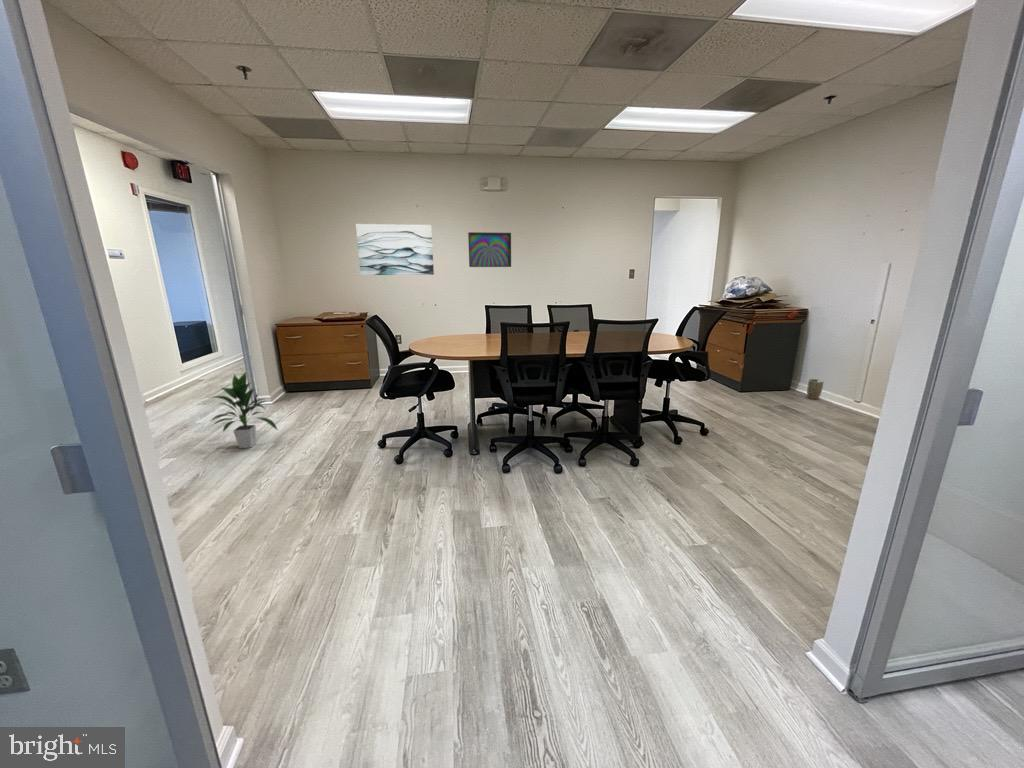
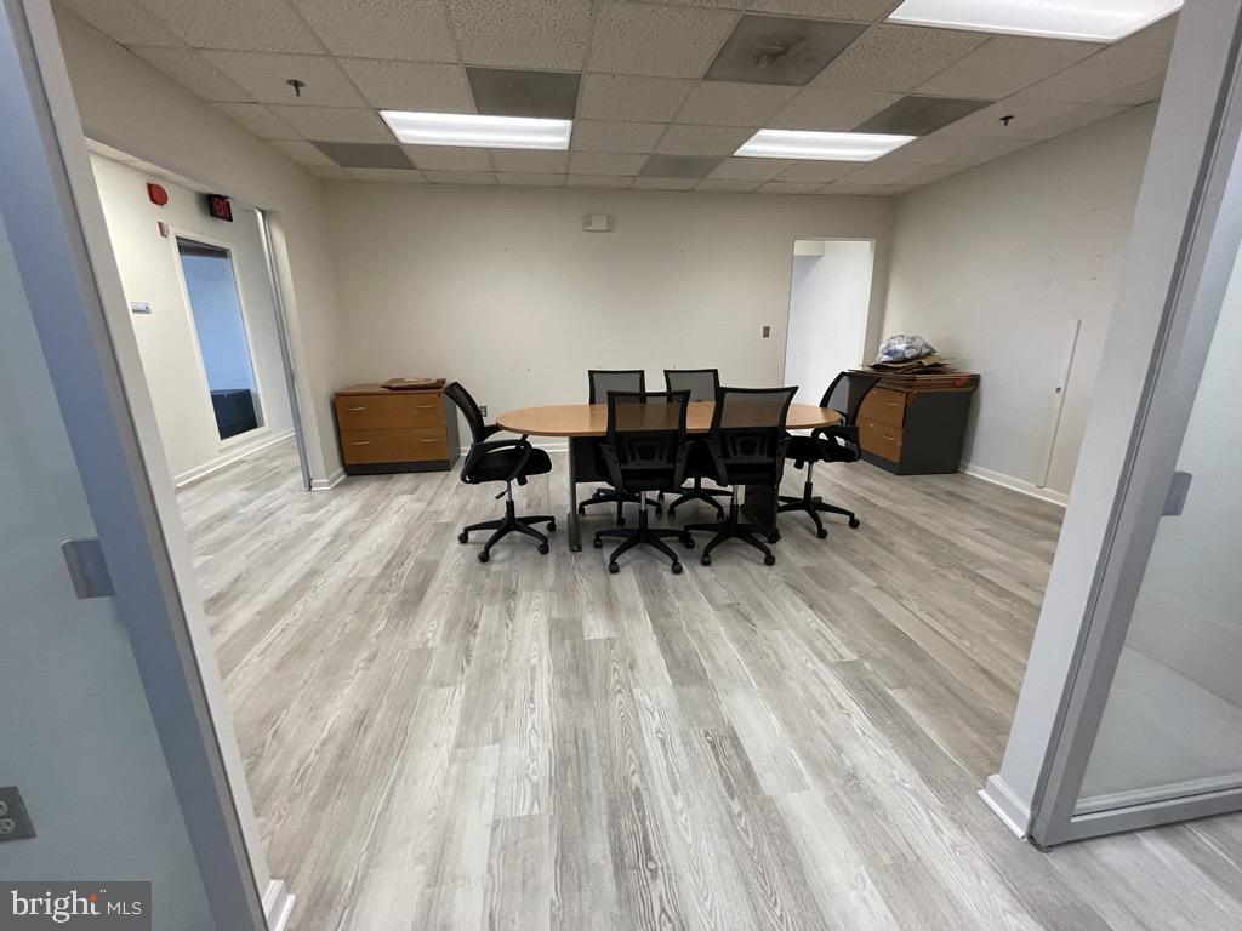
- plant pot (814, 389)
- wall art (395, 250)
- monitor (490, 250)
- indoor plant (243, 411)
